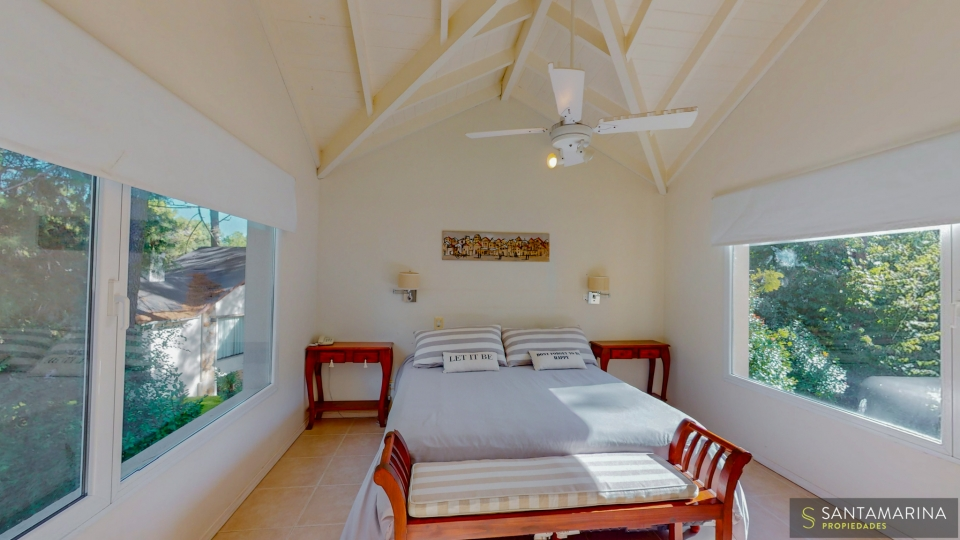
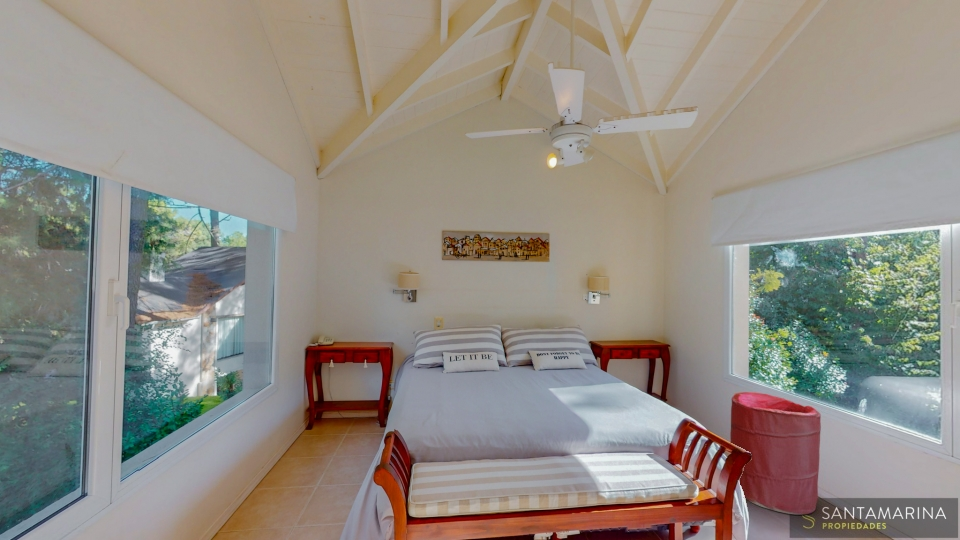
+ laundry hamper (773, 446)
